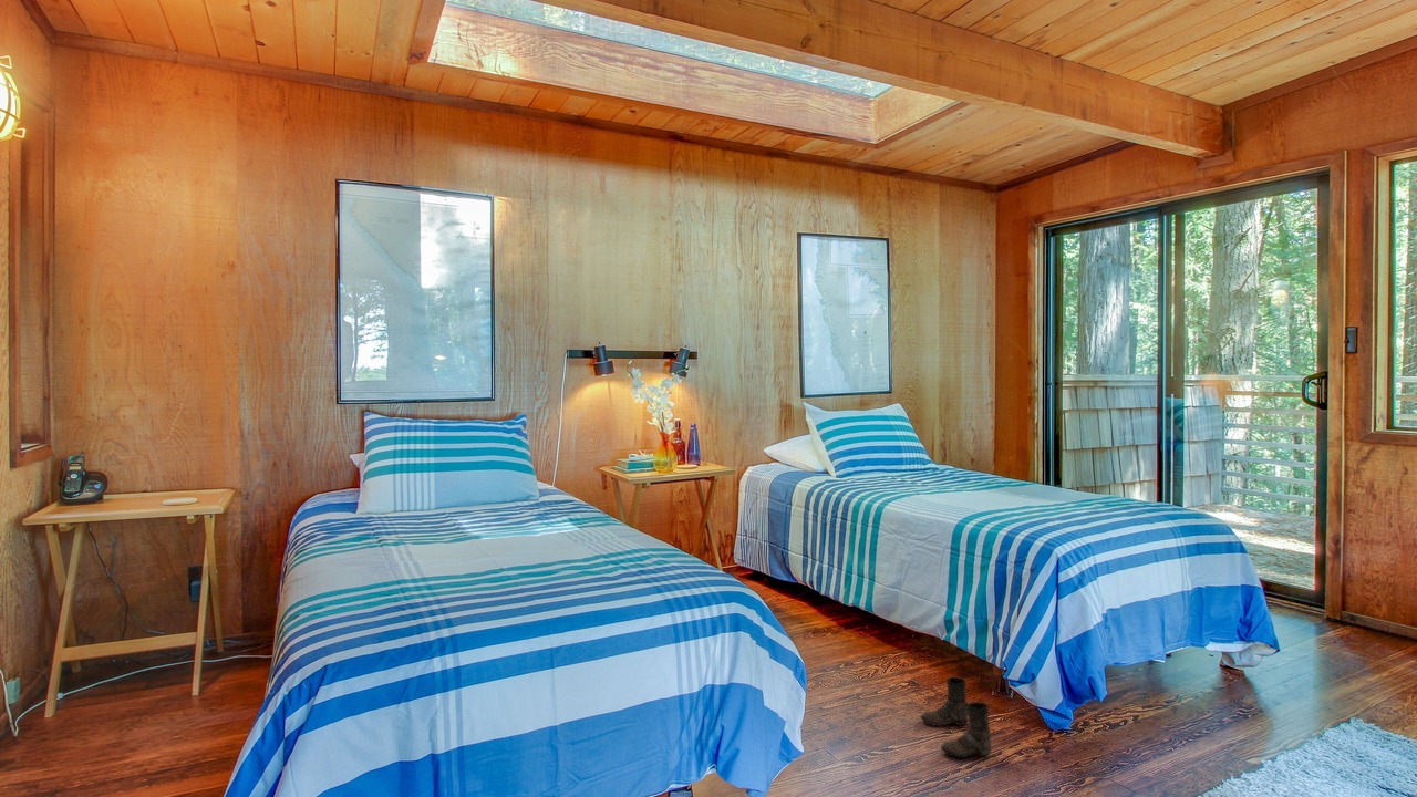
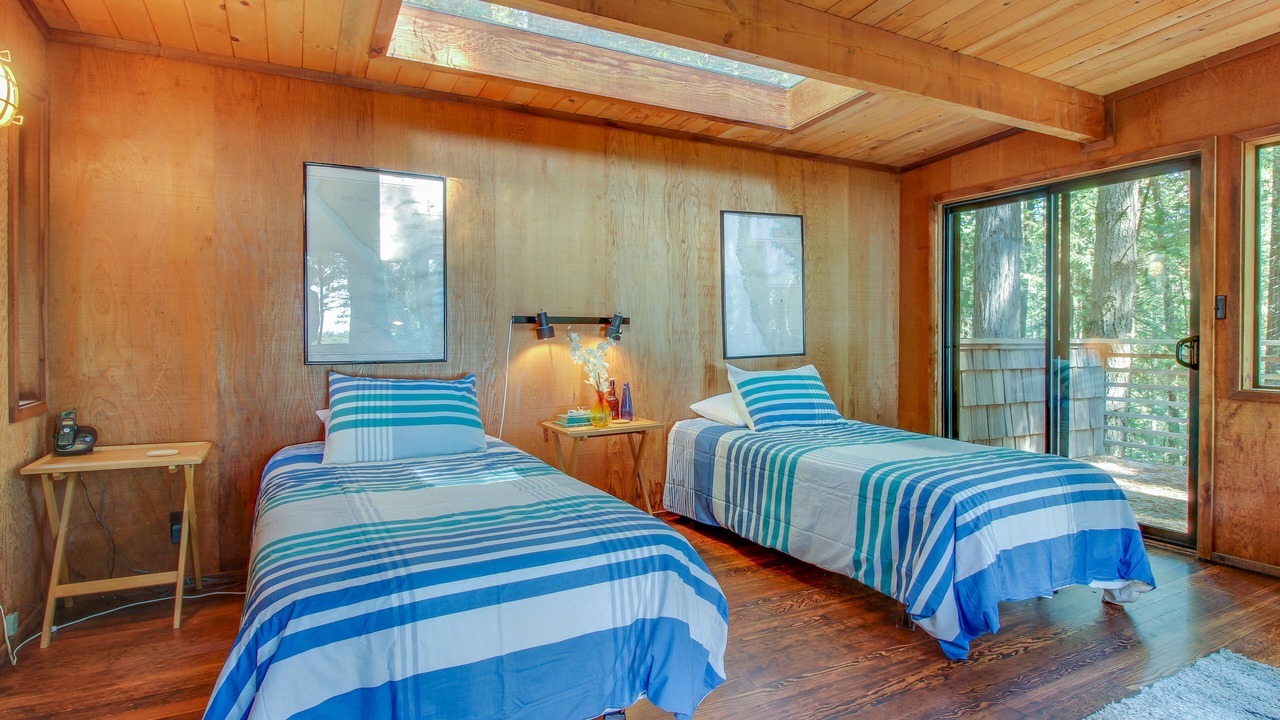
- boots (954, 714)
